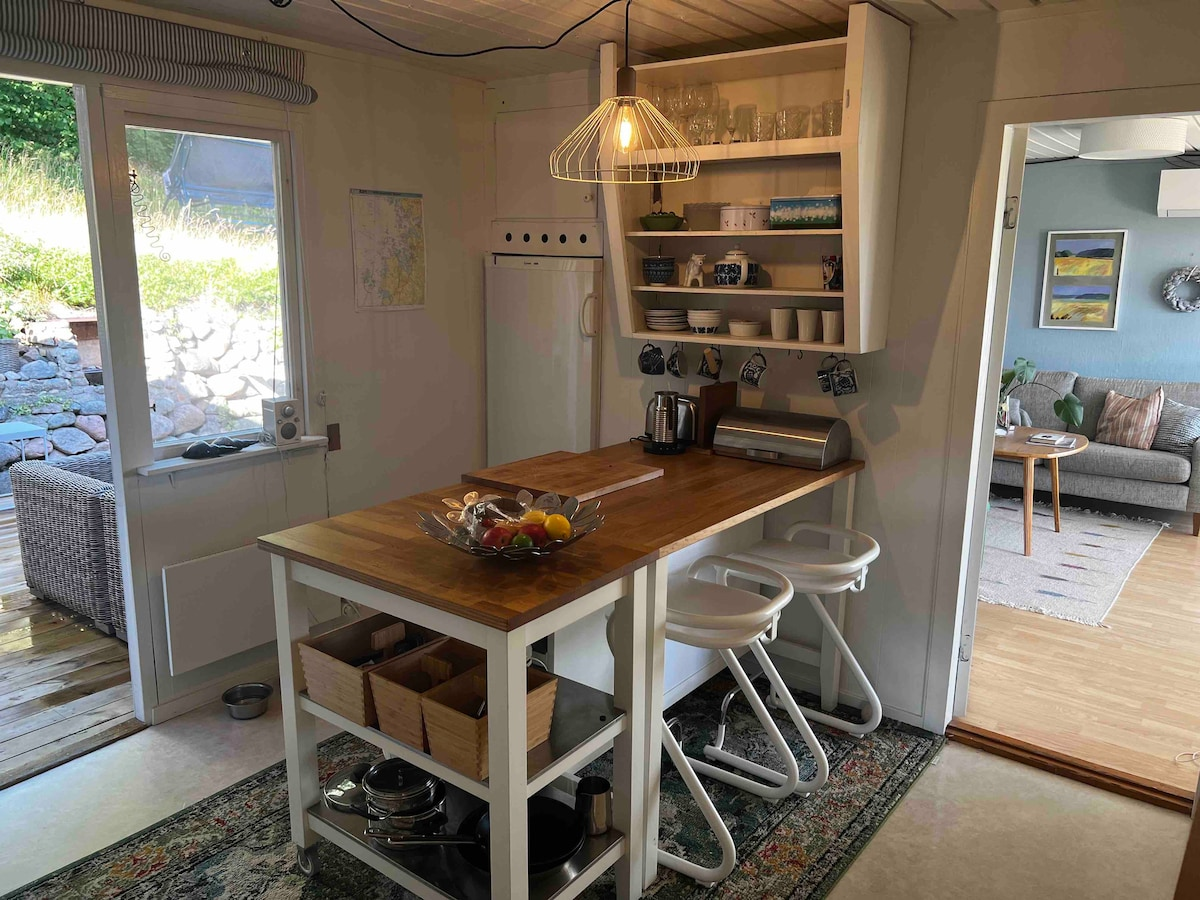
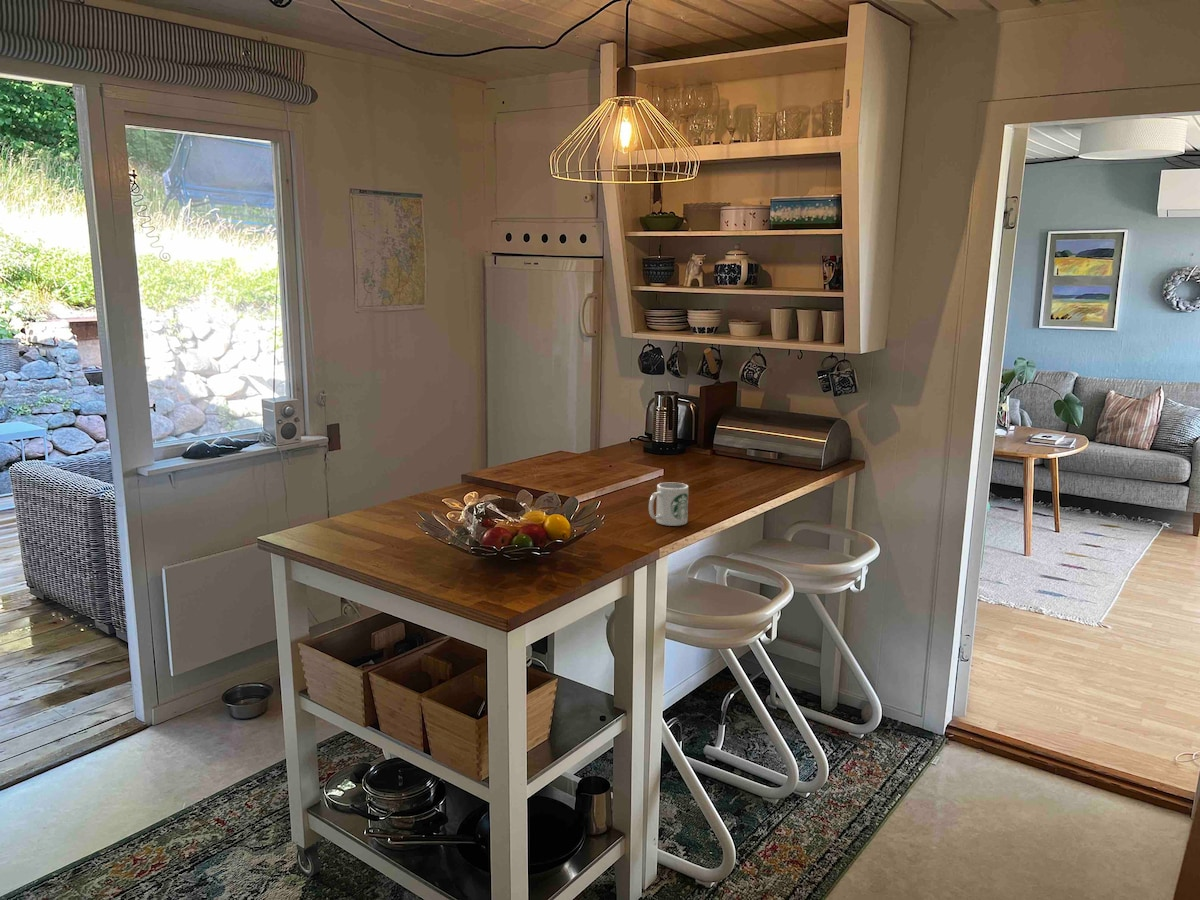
+ mug (667, 504)
